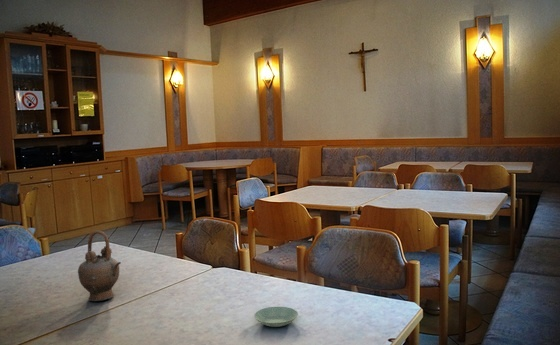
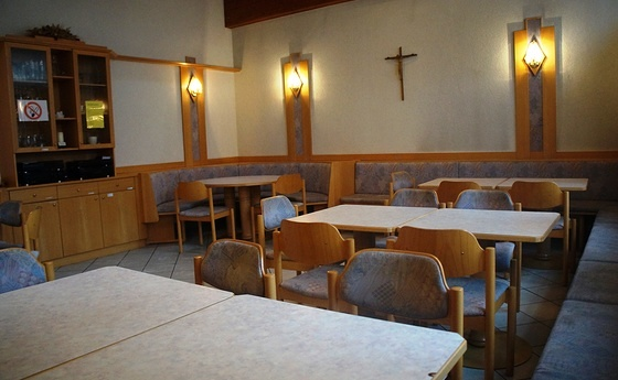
- saucer (276, 318)
- teapot (101, 265)
